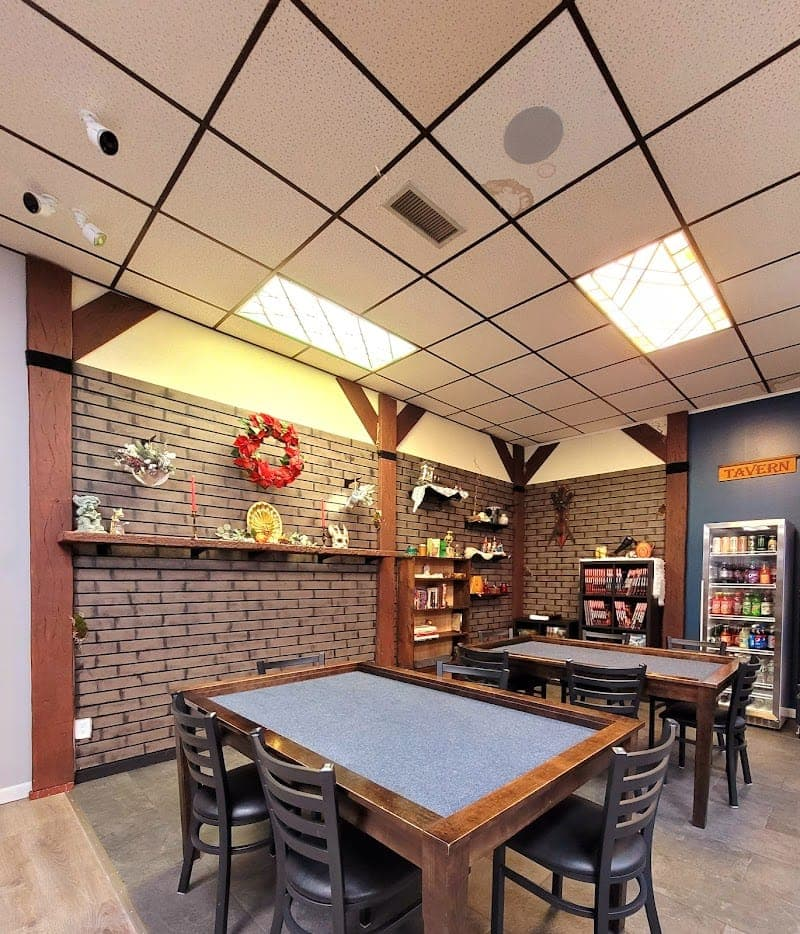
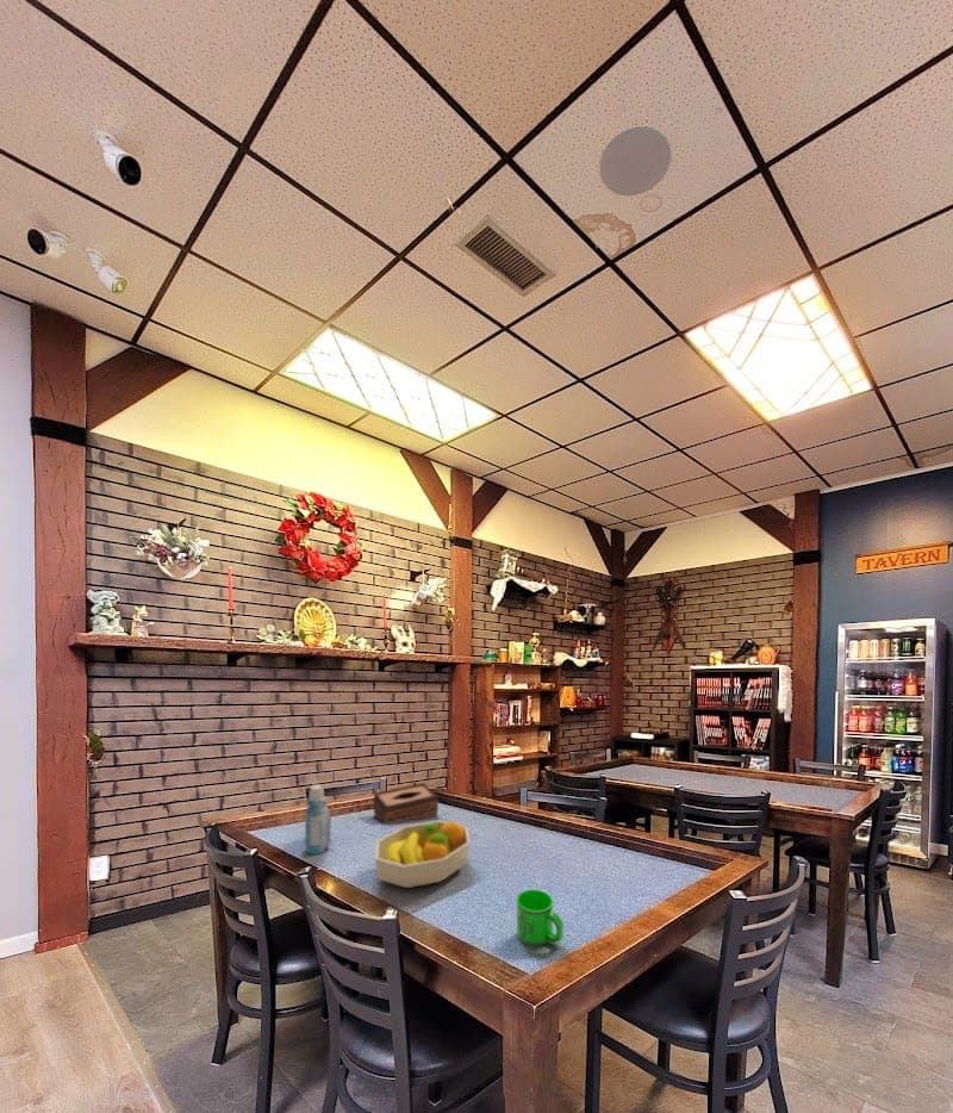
+ tissue box (405, 804)
+ fruit bowl (423, 848)
+ mug (540, 920)
+ bottle (318, 813)
